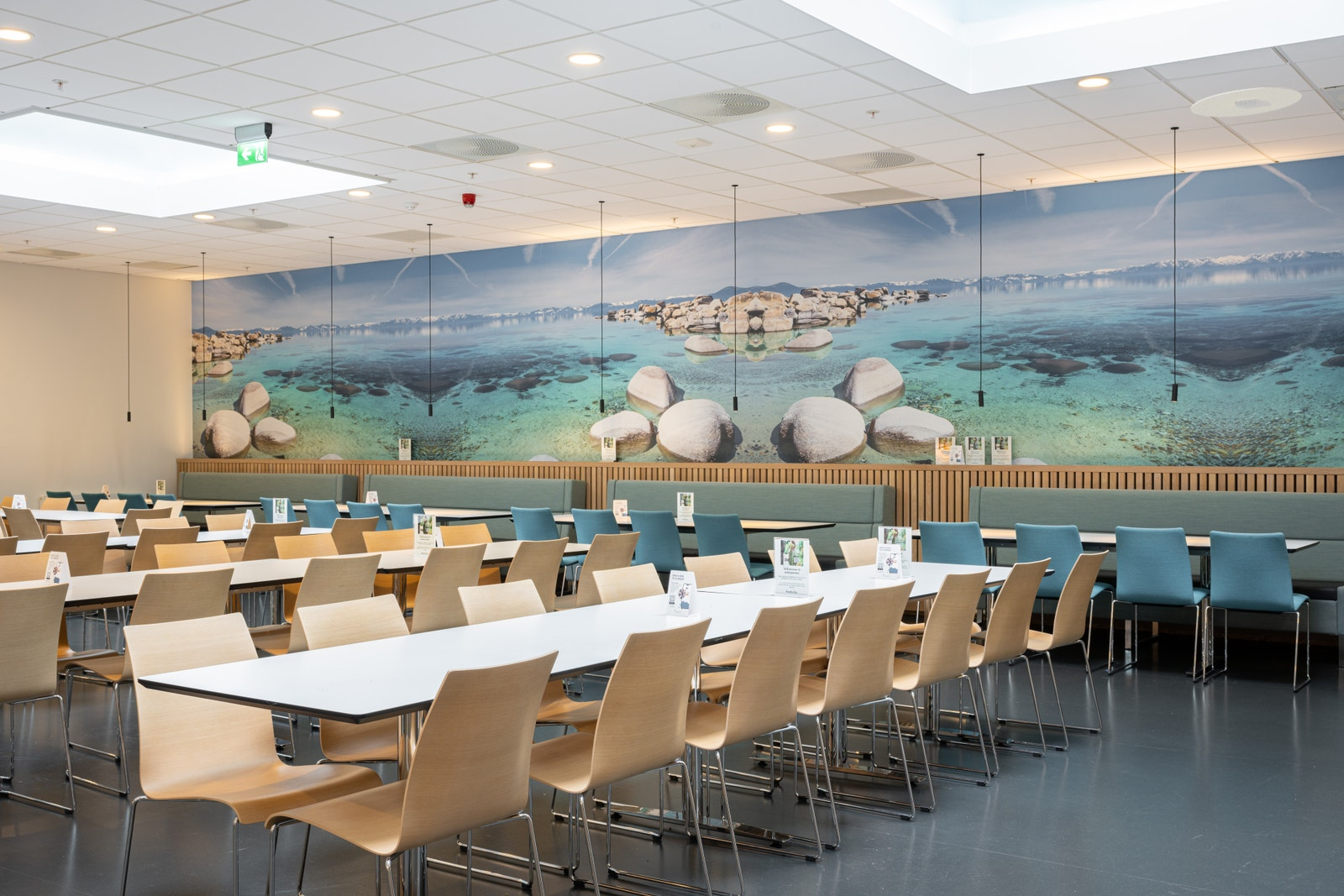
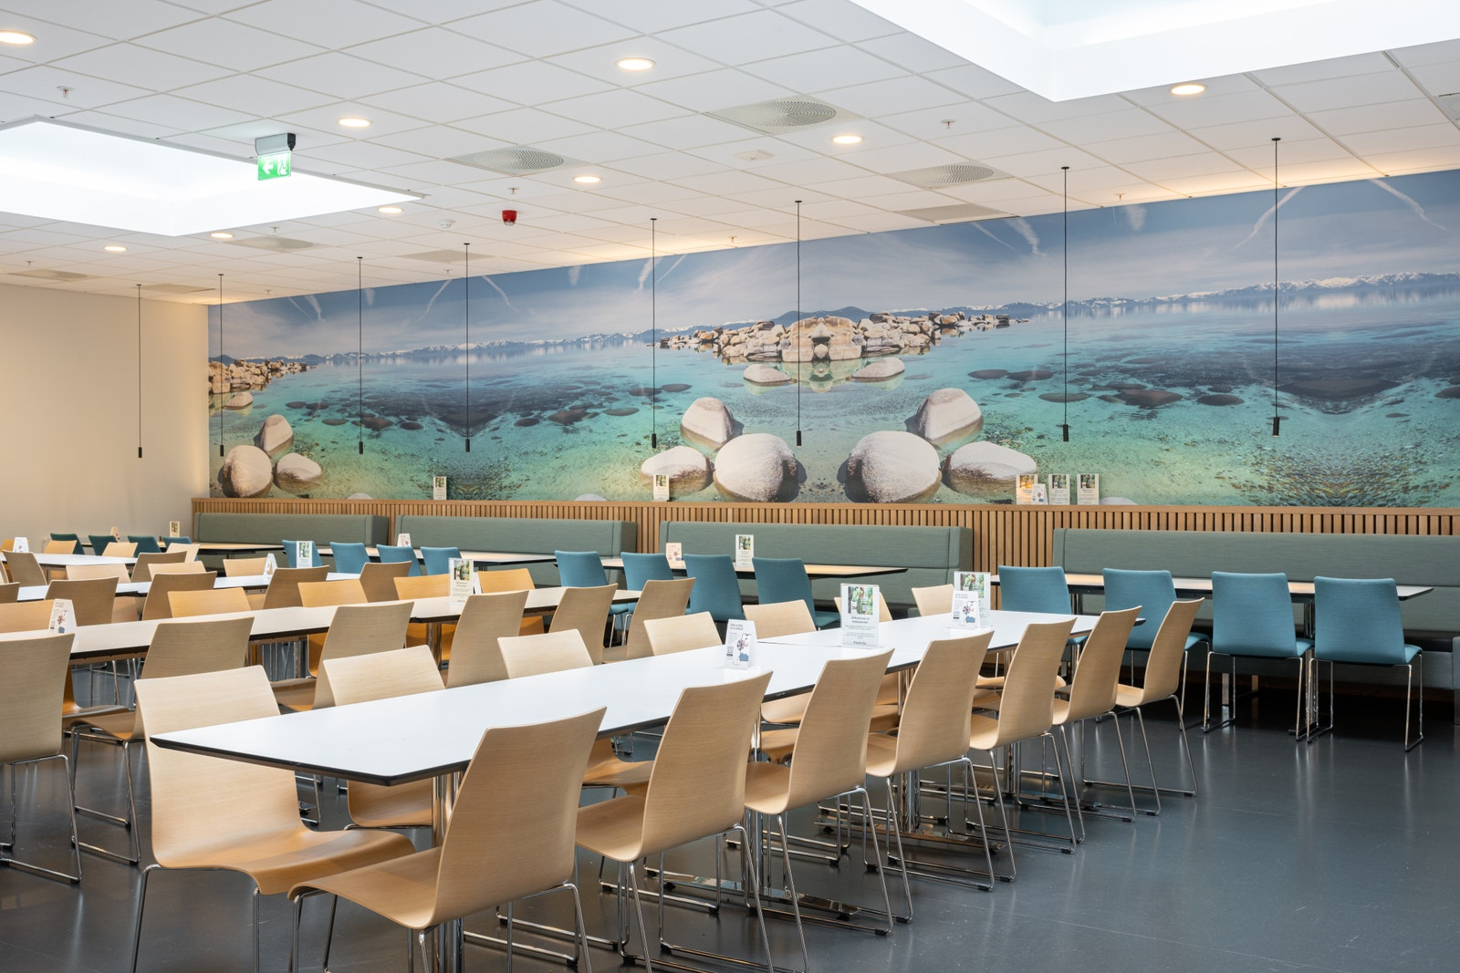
- ceiling light (1245, 97)
